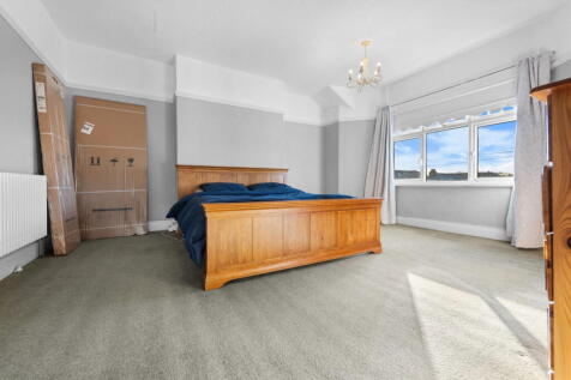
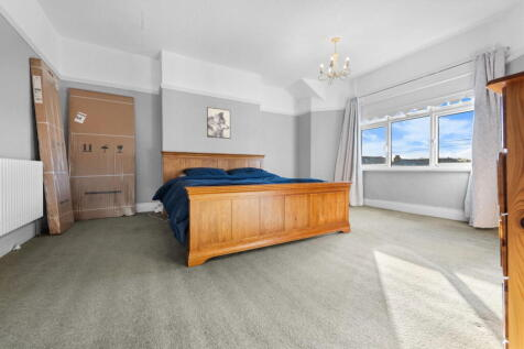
+ wall art (218, 123)
